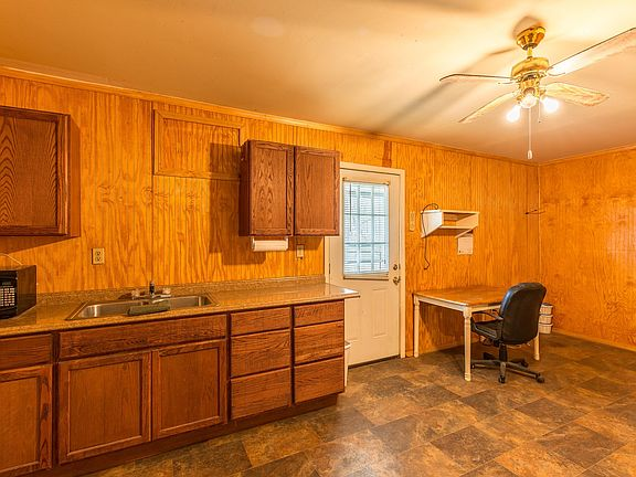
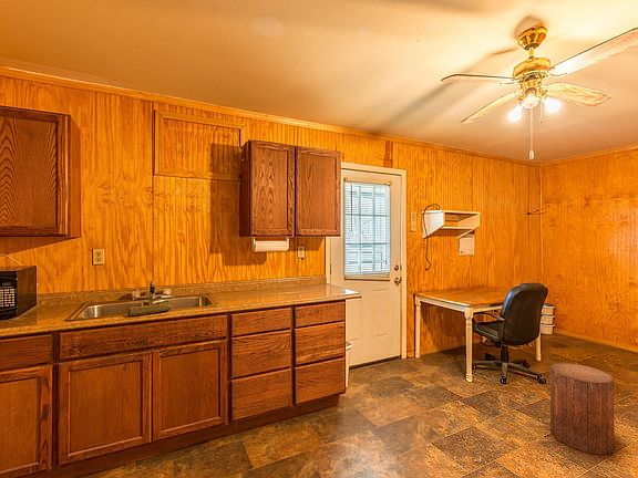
+ stool (580, 405)
